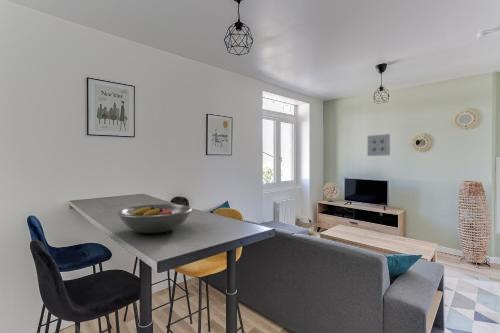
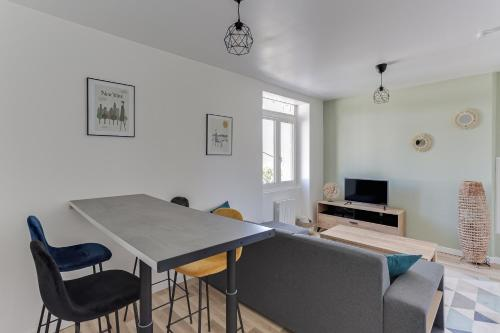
- fruit bowl (156, 216)
- wall art (378, 145)
